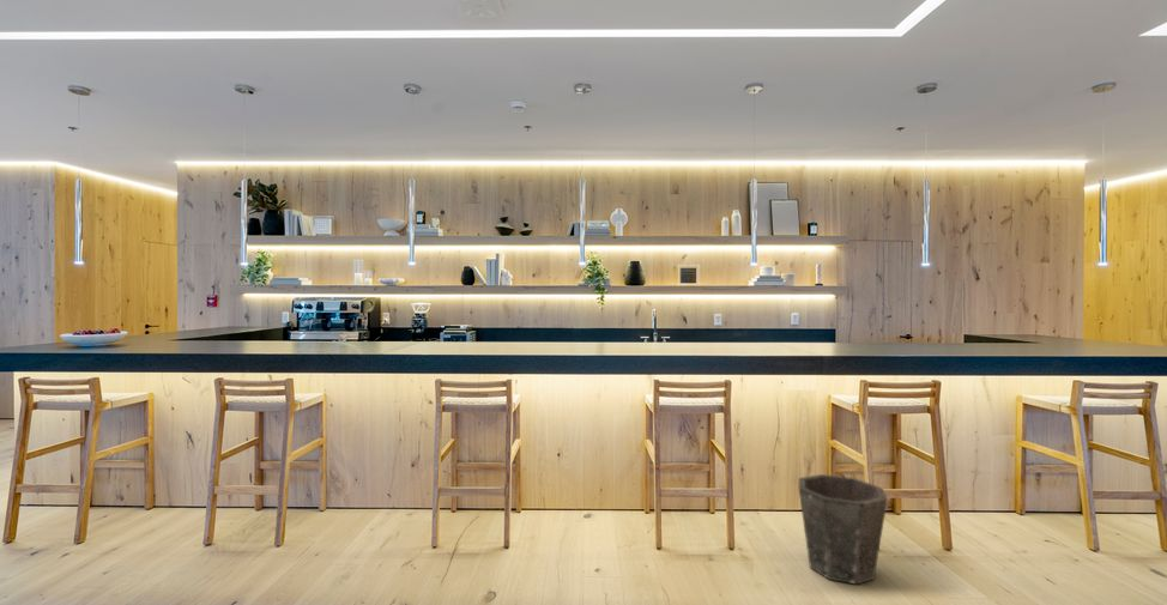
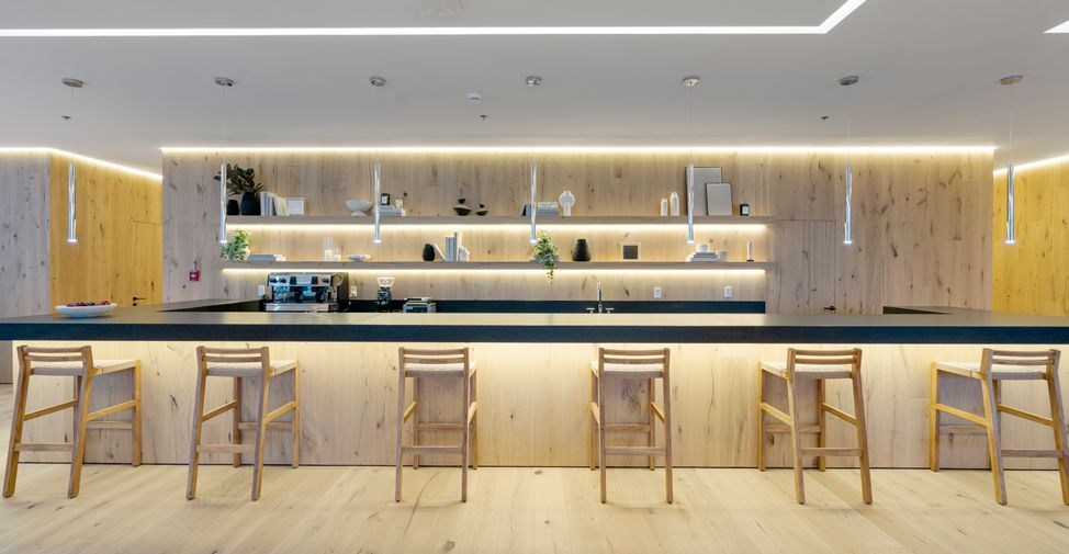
- waste bin (840, 527)
